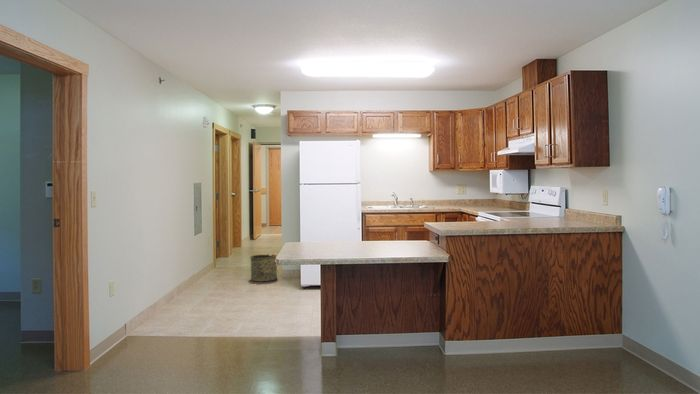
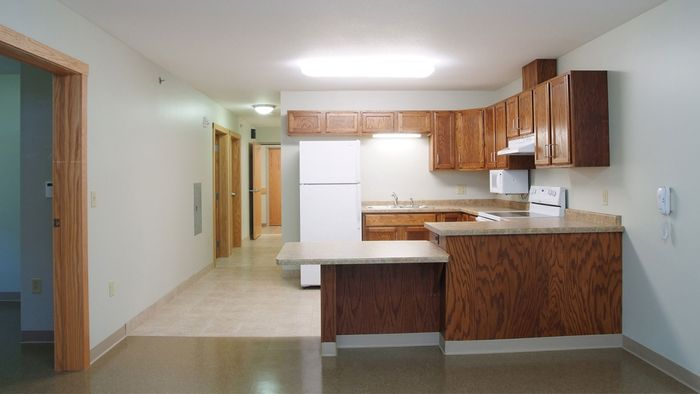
- bucket (263, 267)
